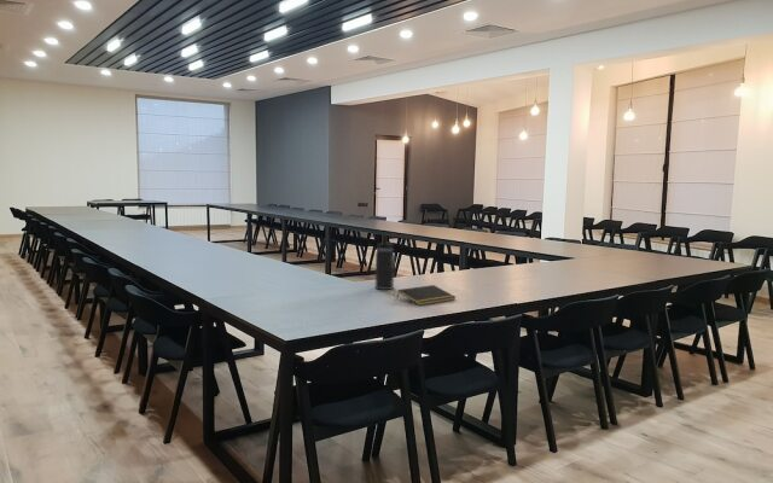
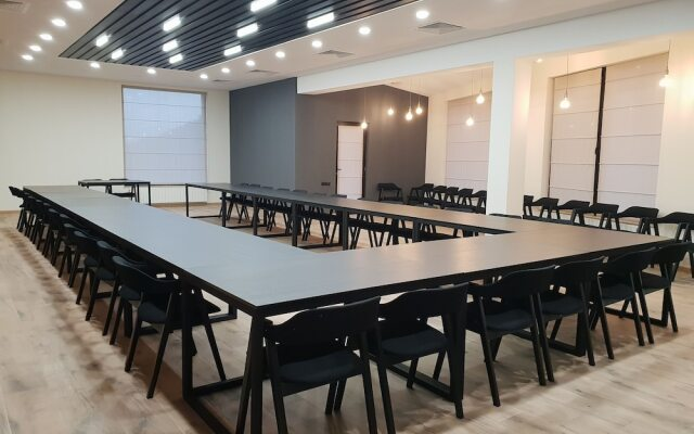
- thermos bottle (385, 261)
- notepad (426, 295)
